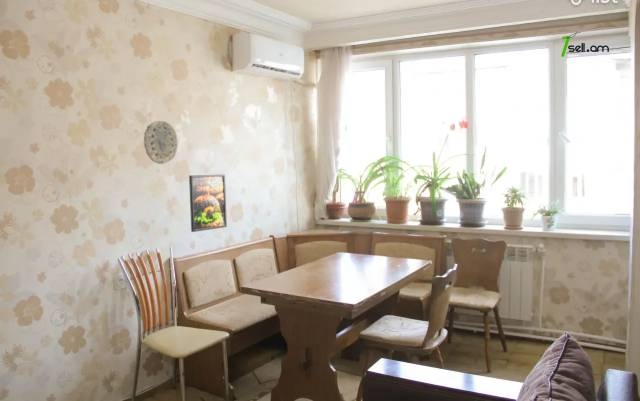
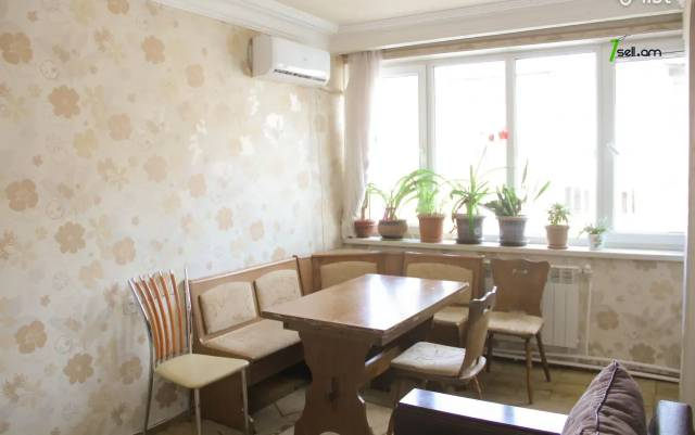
- decorative plate (161, 142)
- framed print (208, 202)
